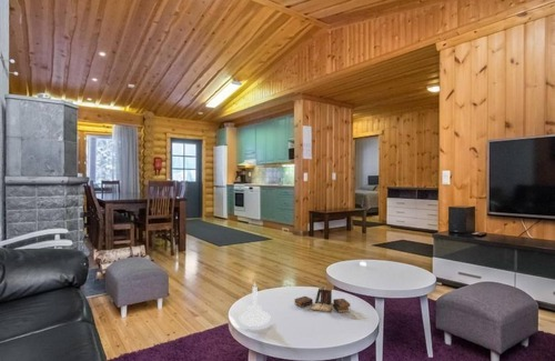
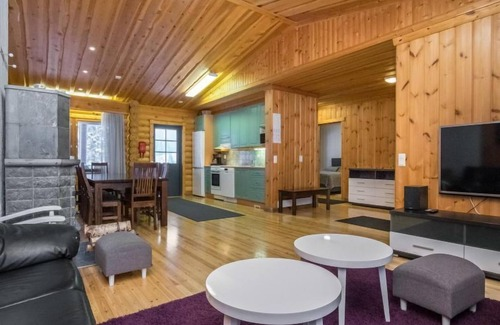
- candle holder (254, 301)
- book (322, 298)
